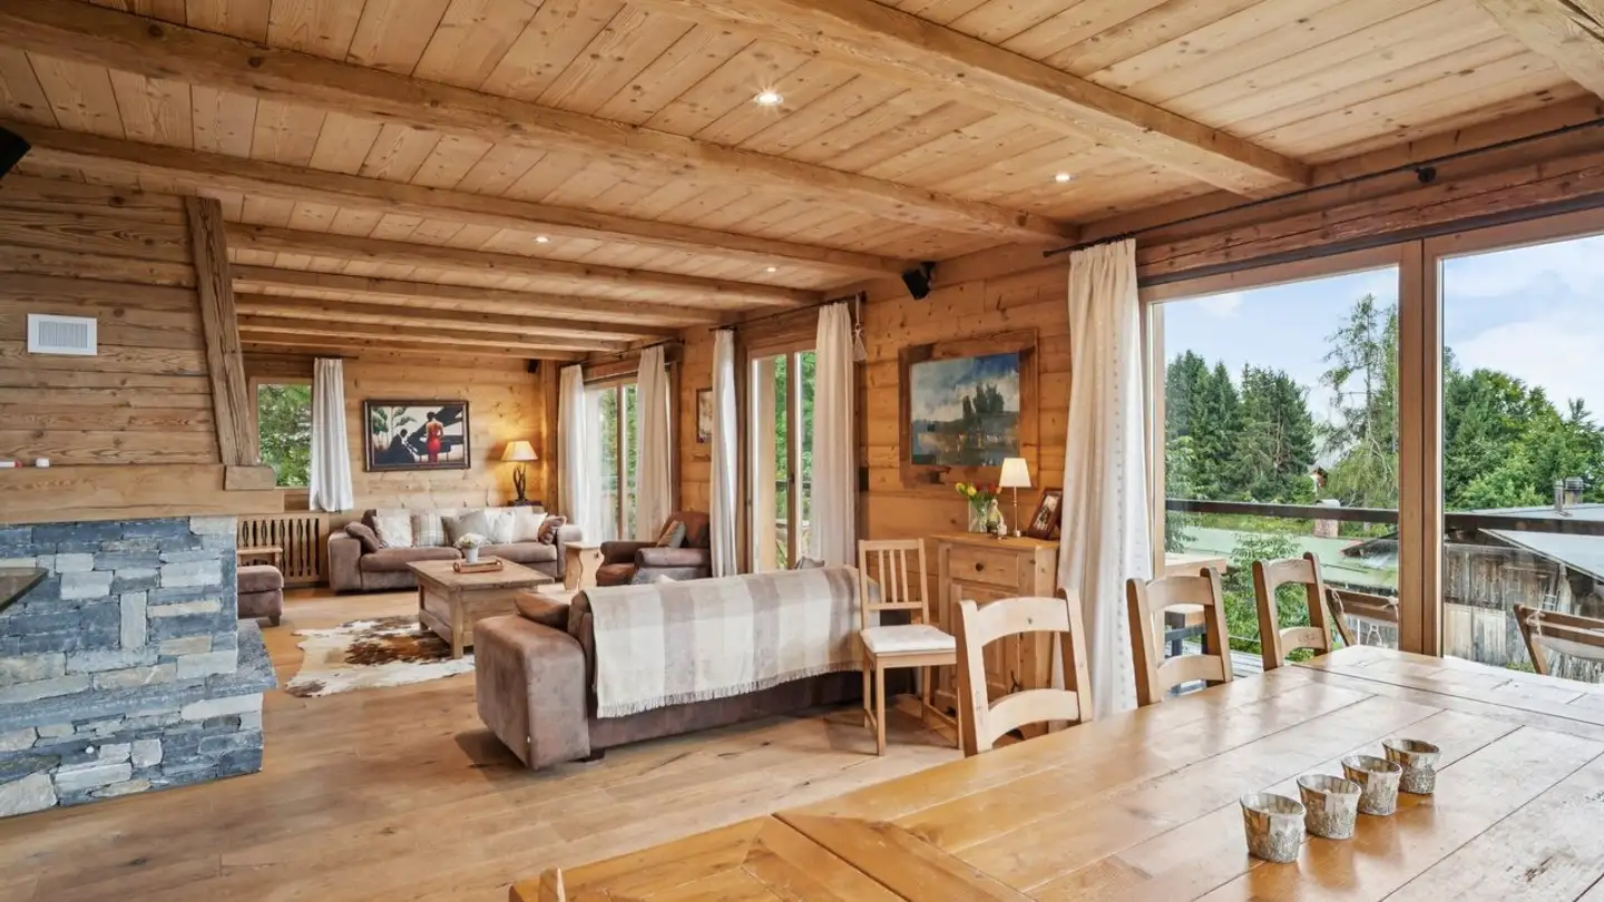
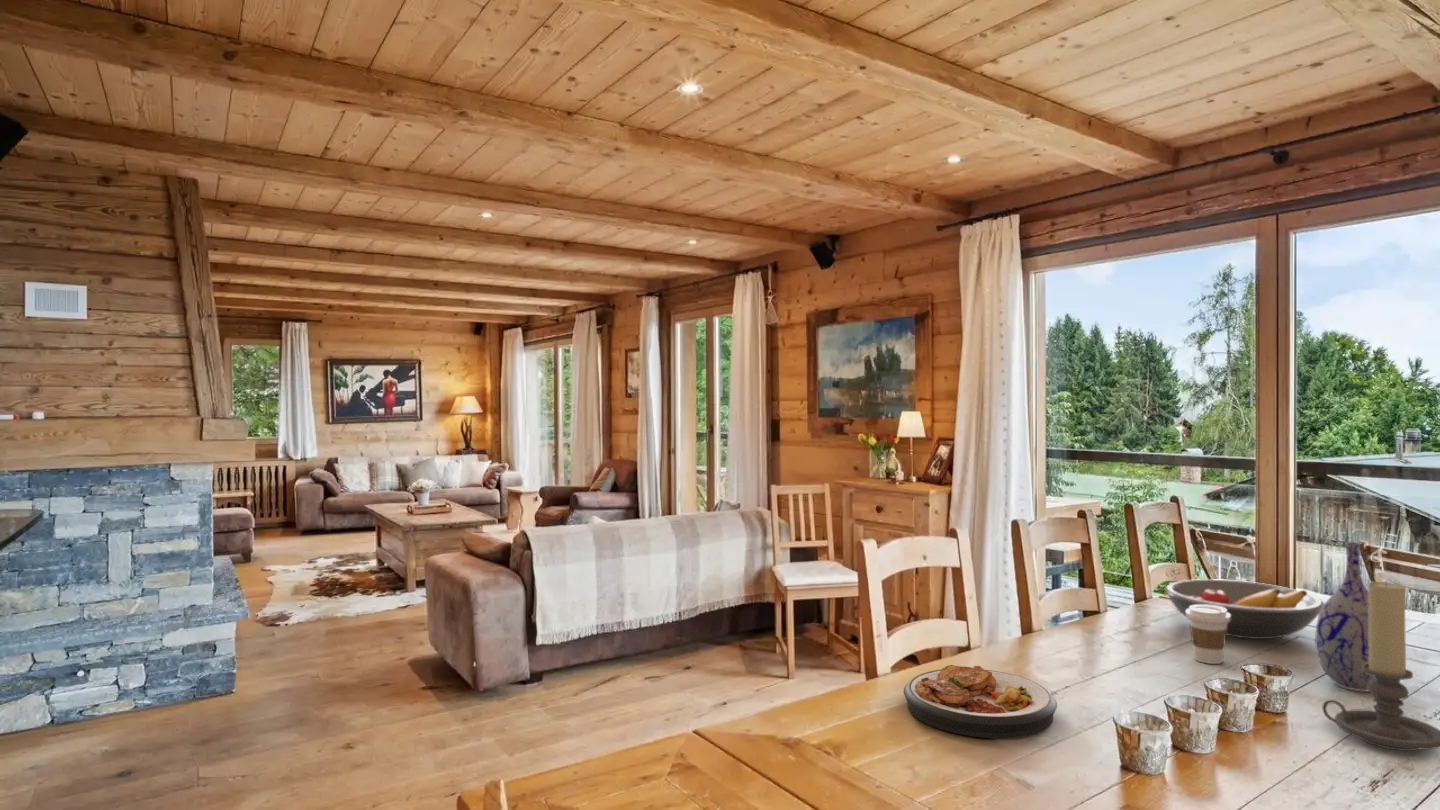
+ vase (1353, 614)
+ plate (978, 694)
+ fruit bowl (1241, 607)
+ candle holder (1377, 658)
+ coffee cup (1208, 634)
